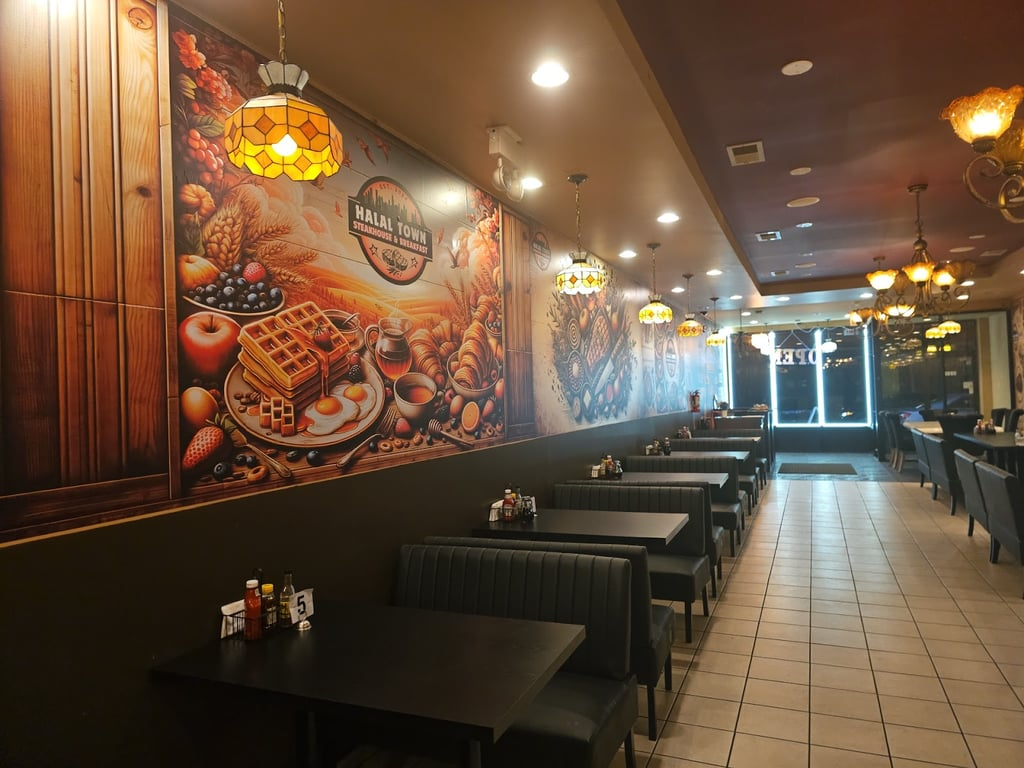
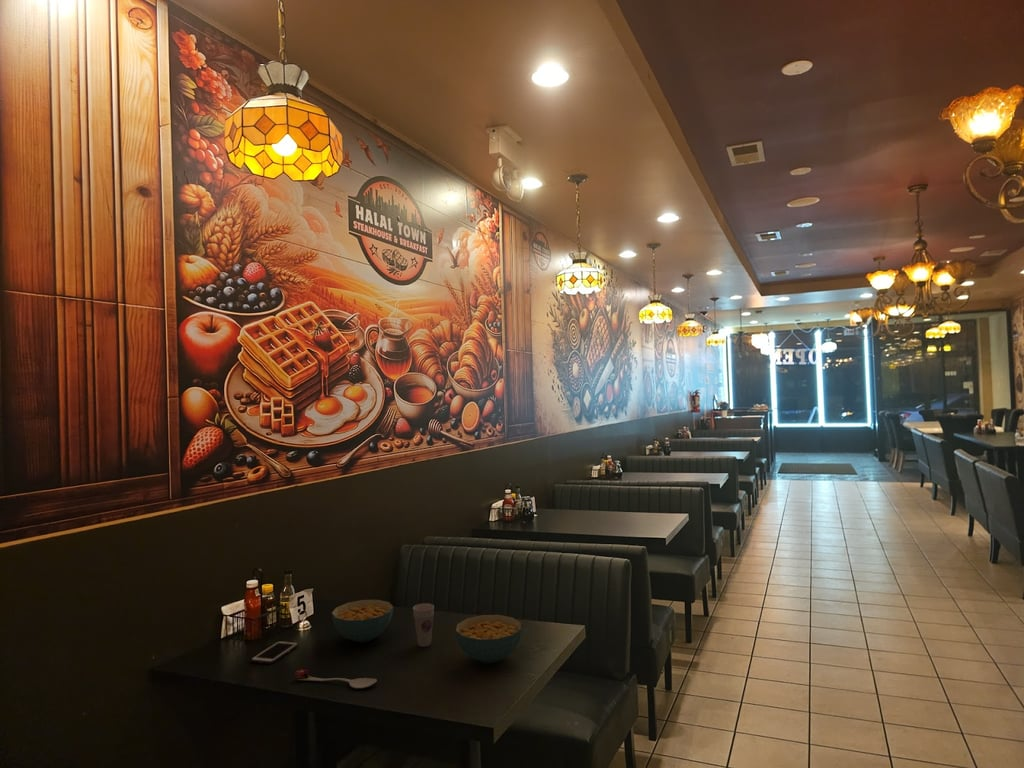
+ cereal bowl (489, 642)
+ cereal bowl (363, 624)
+ spoon (335, 678)
+ cell phone (275, 652)
+ cup (423, 625)
